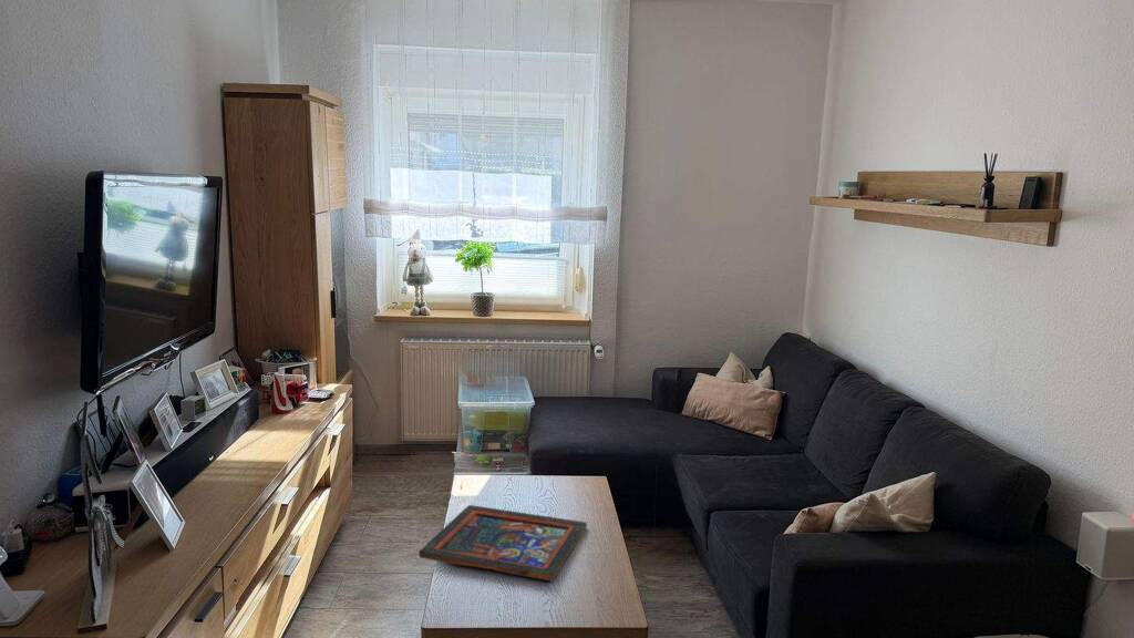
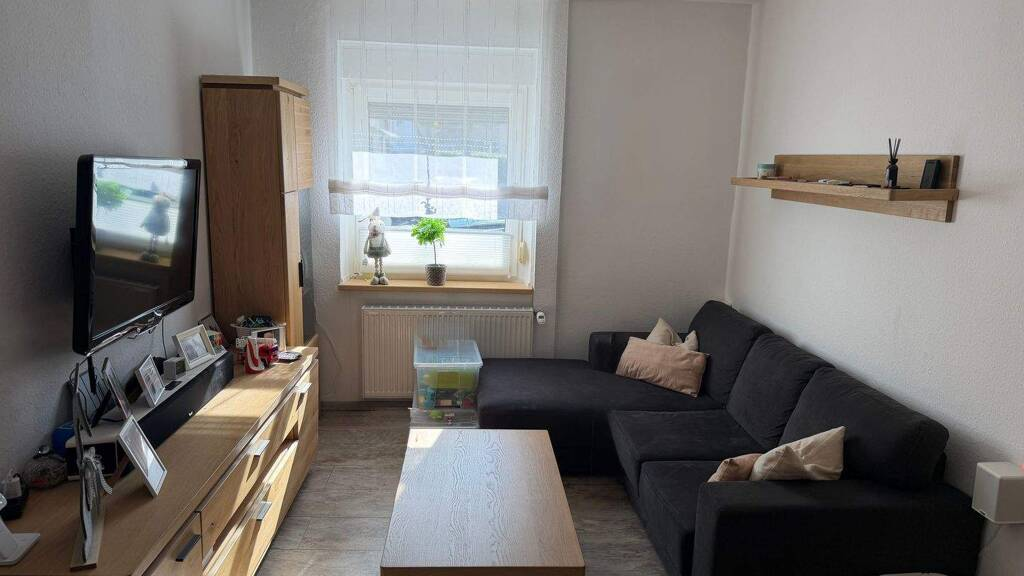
- religious icon (506, 539)
